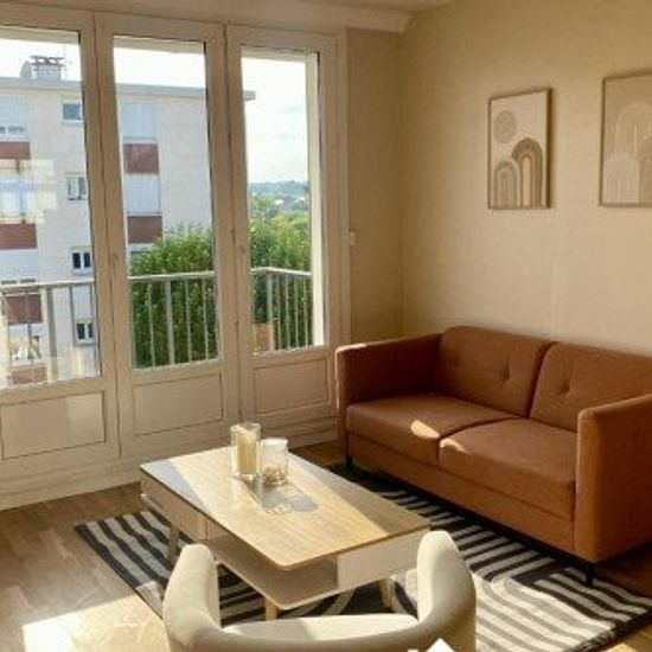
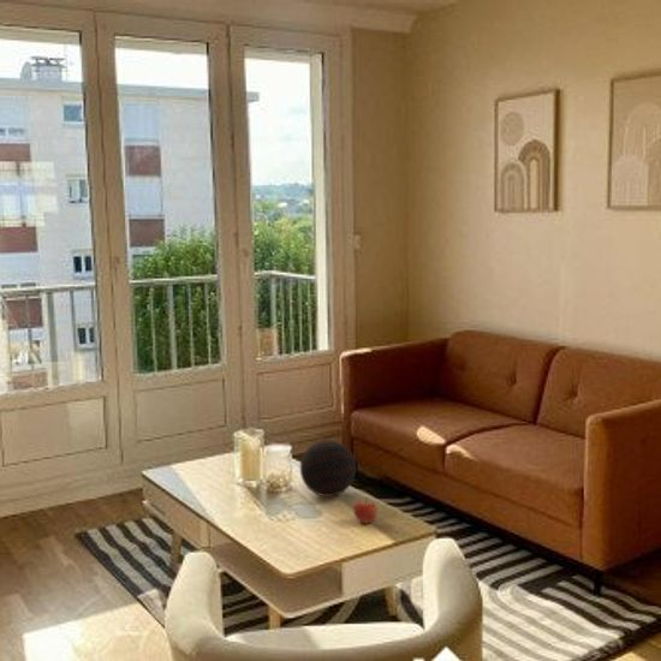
+ decorative orb (327, 468)
+ apple (365, 510)
